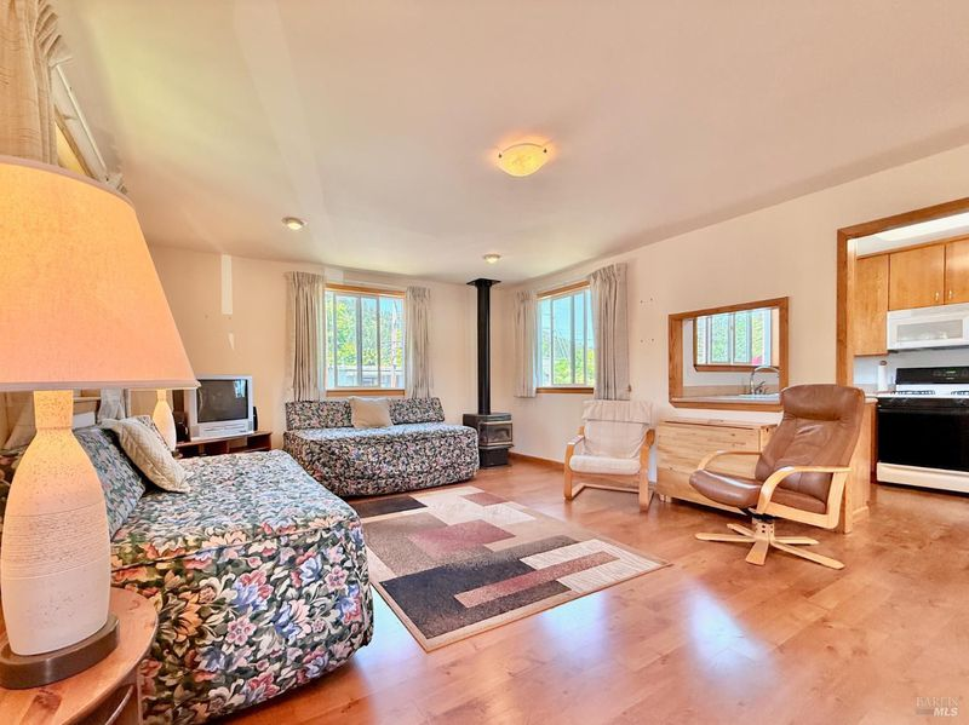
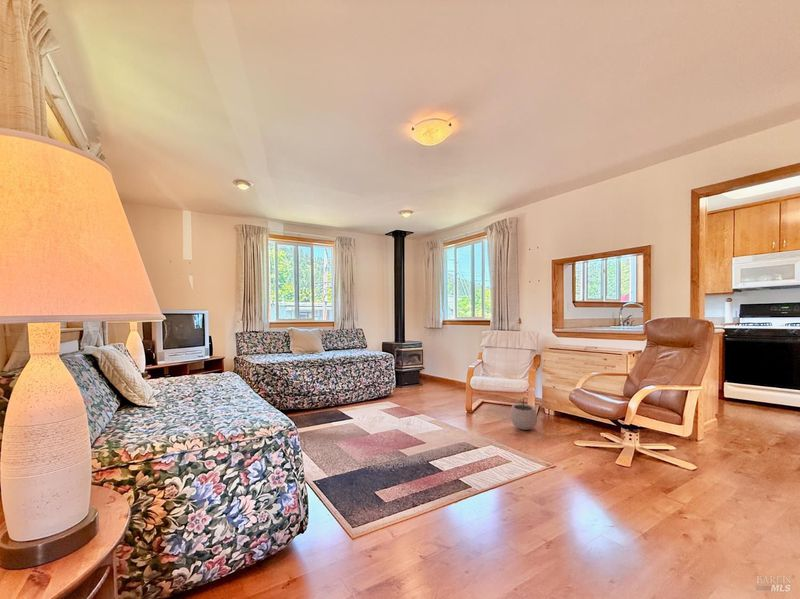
+ plant pot (523, 412)
